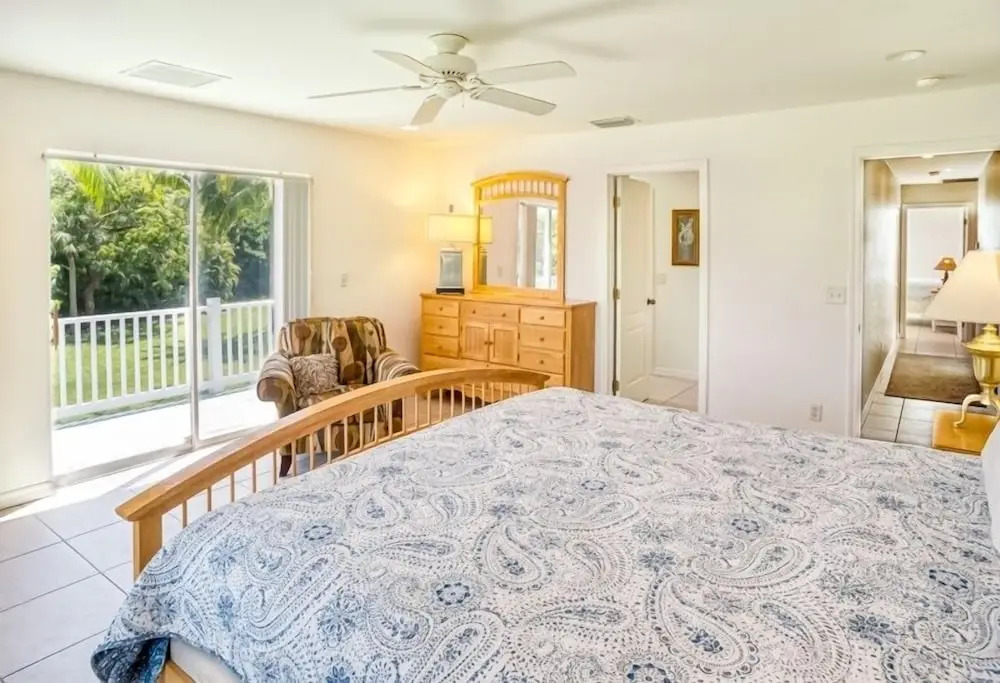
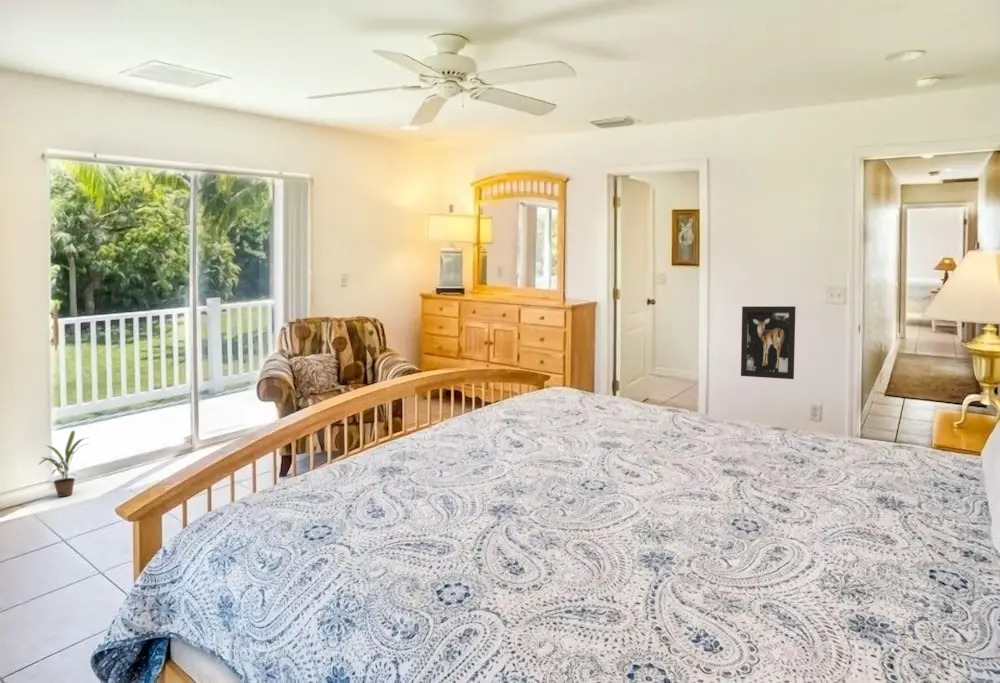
+ potted plant (67, 464)
+ wall art (767, 342)
